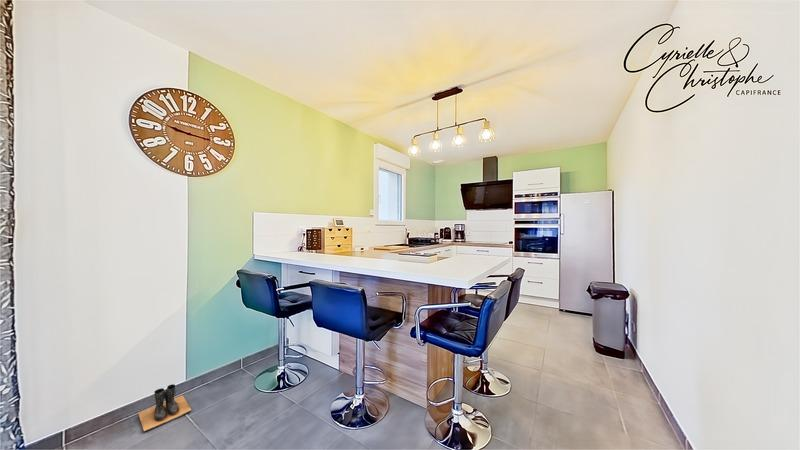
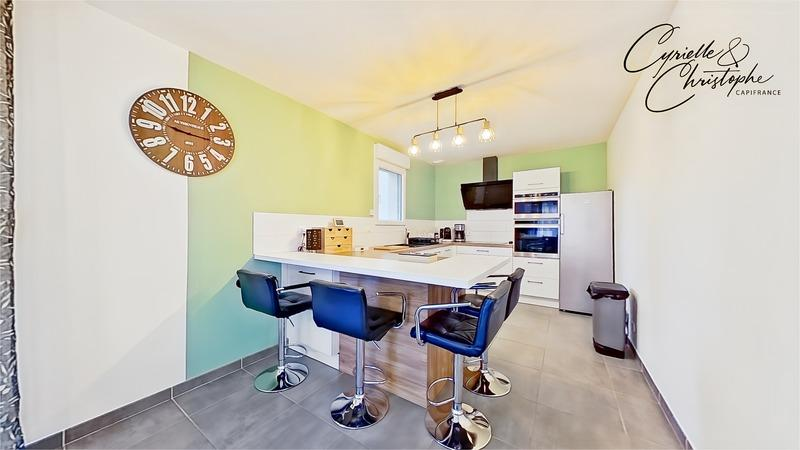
- boots (165, 402)
